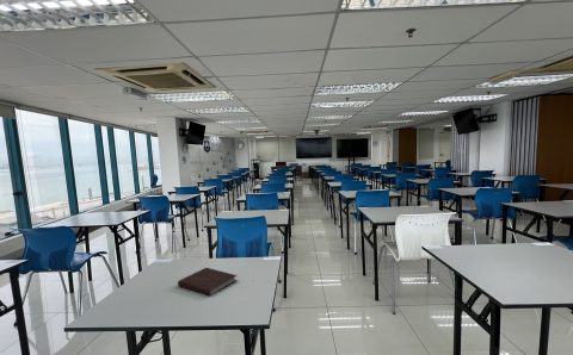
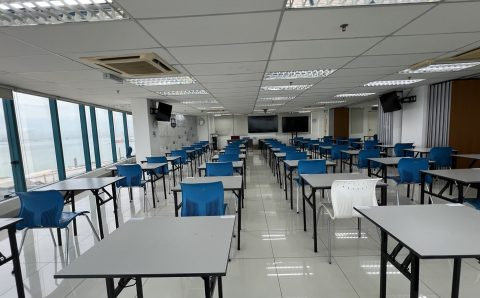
- notebook (208, 280)
